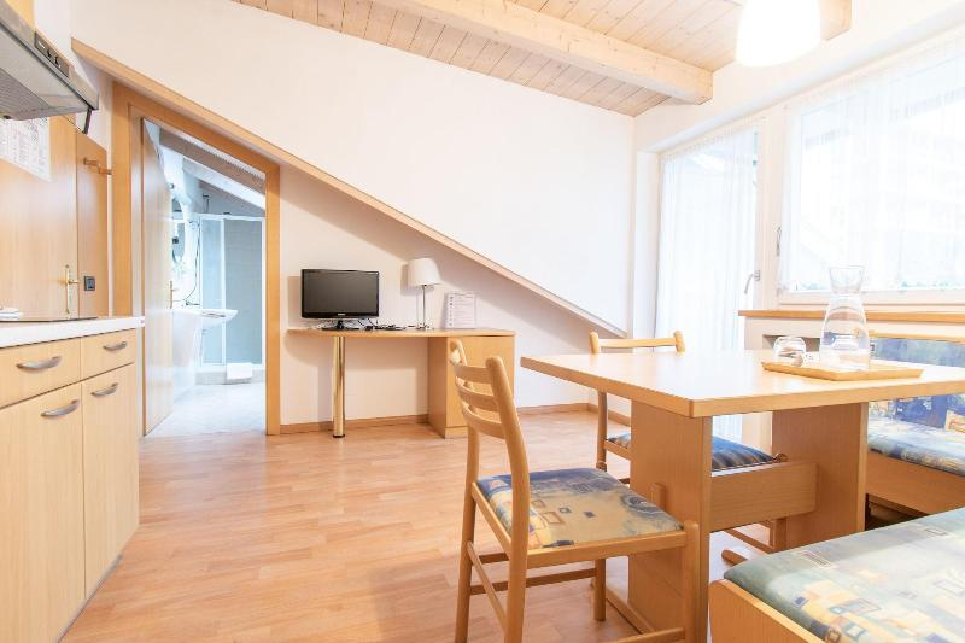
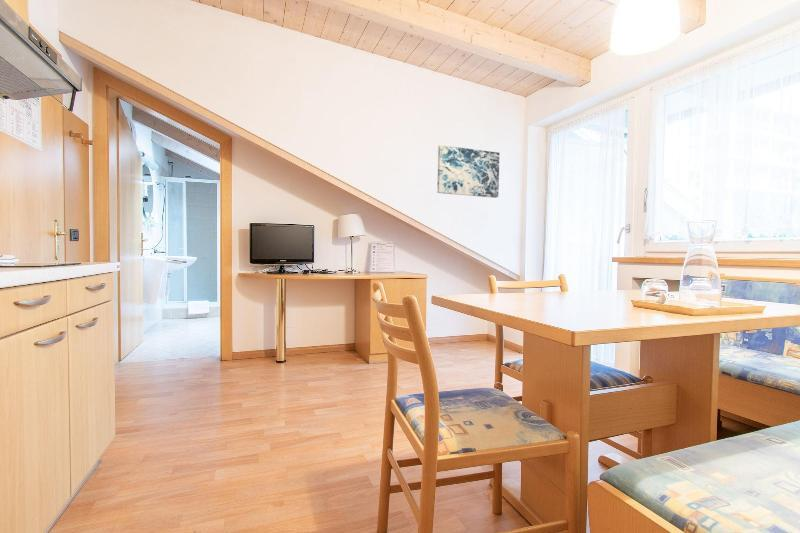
+ wall art (469, 172)
